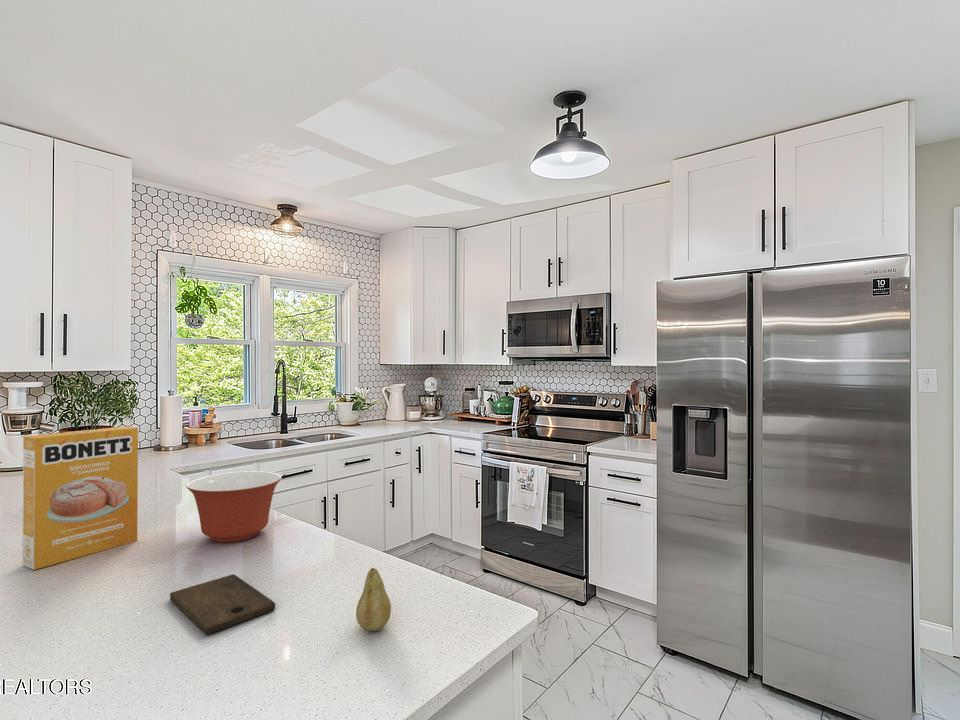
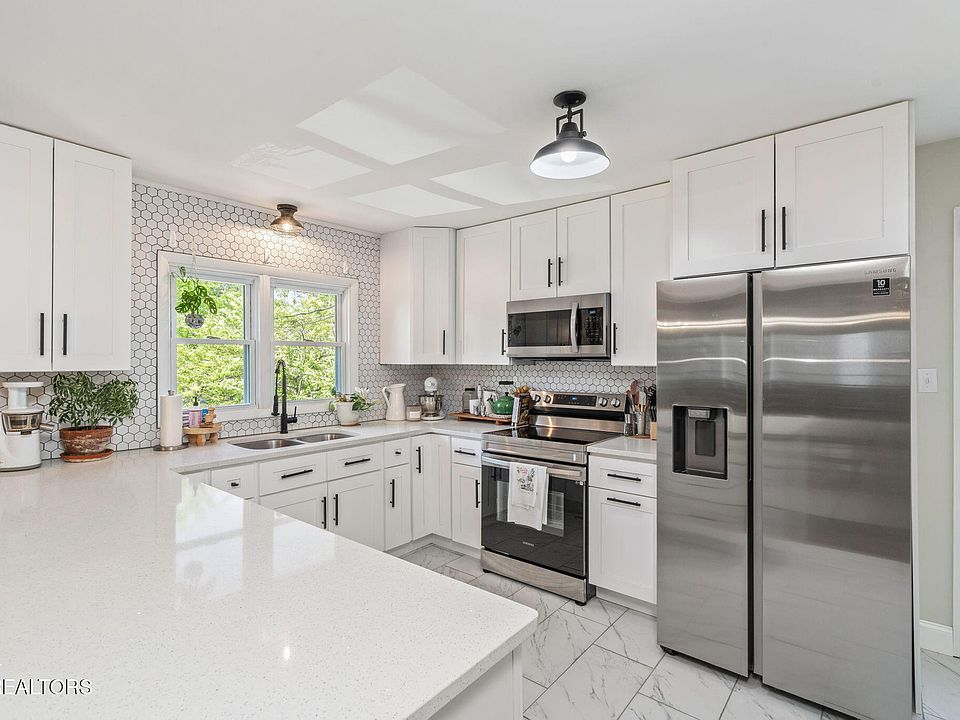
- cereal box (83, 491)
- fruit (373, 595)
- mixing bowl (235, 507)
- cutting board (221, 601)
